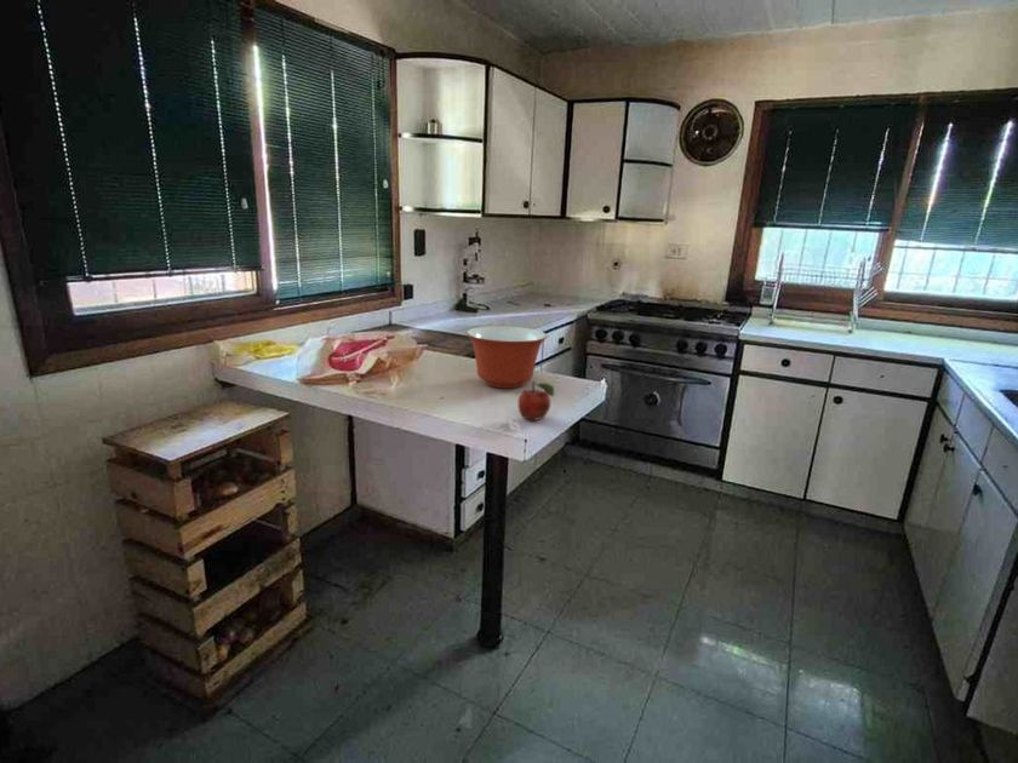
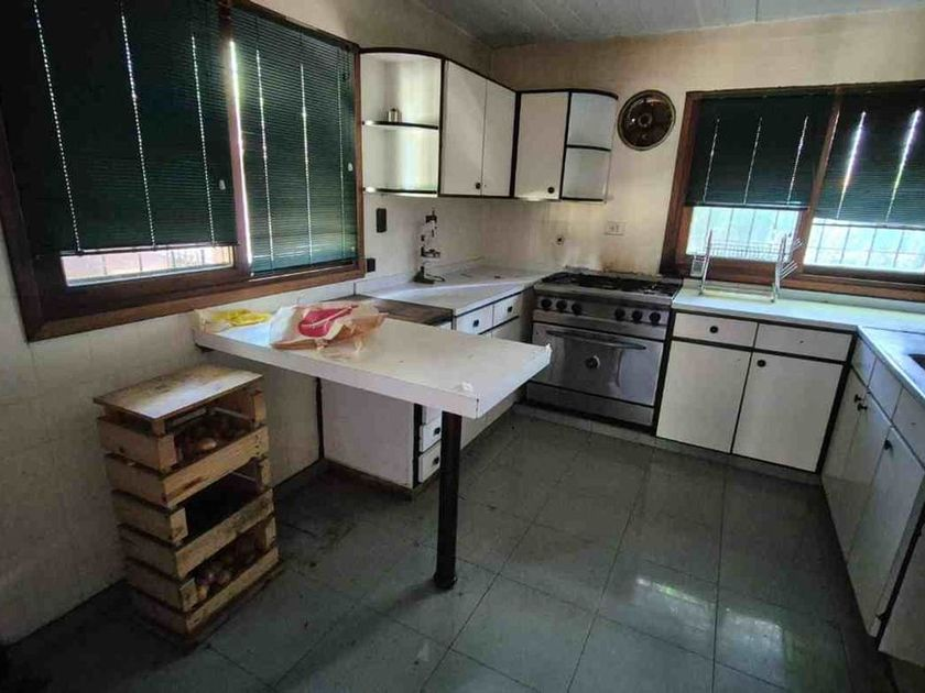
- mixing bowl (505, 357)
- fruit (536, 400)
